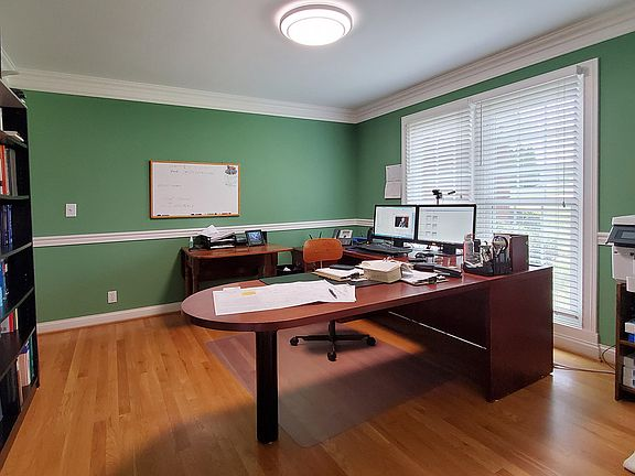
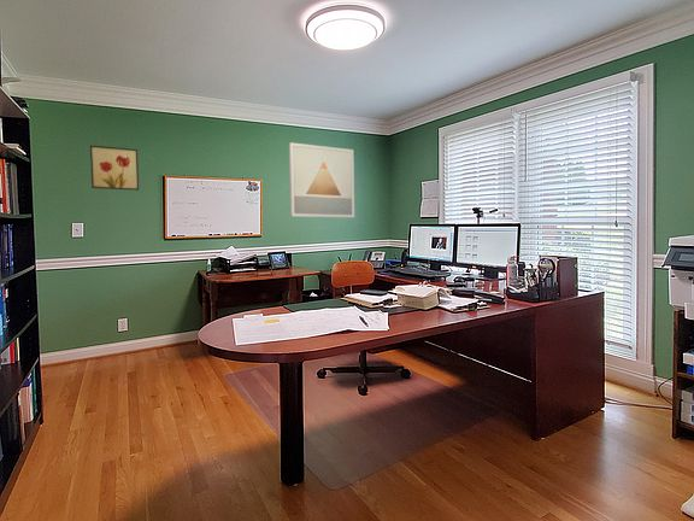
+ wall art (114, 168)
+ wall art (323, 181)
